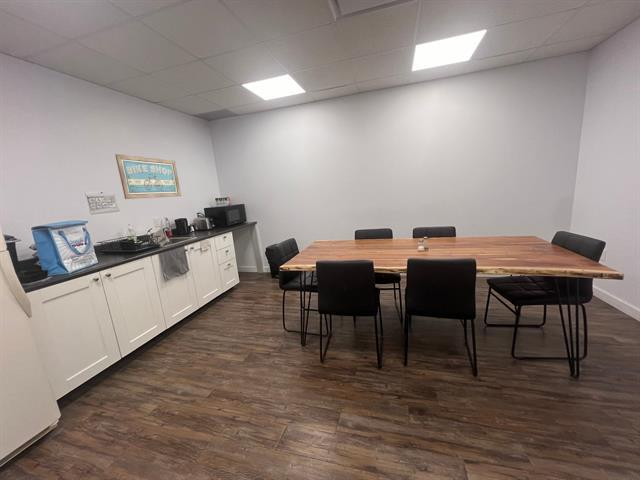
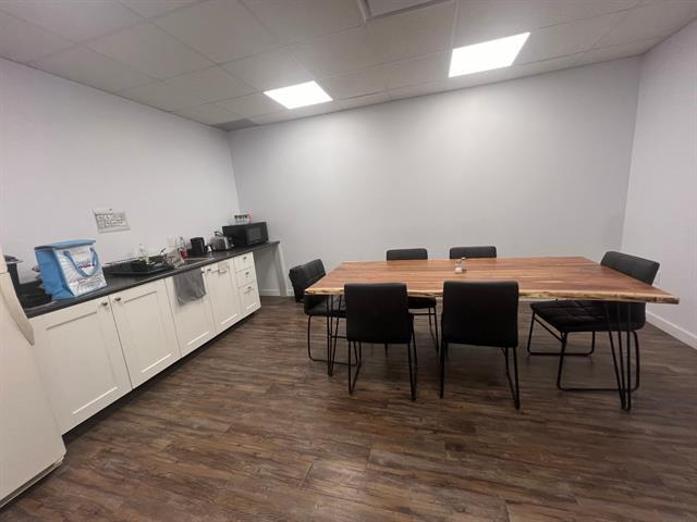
- wall art (152, 178)
